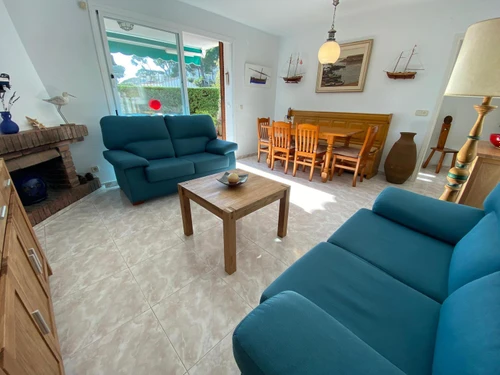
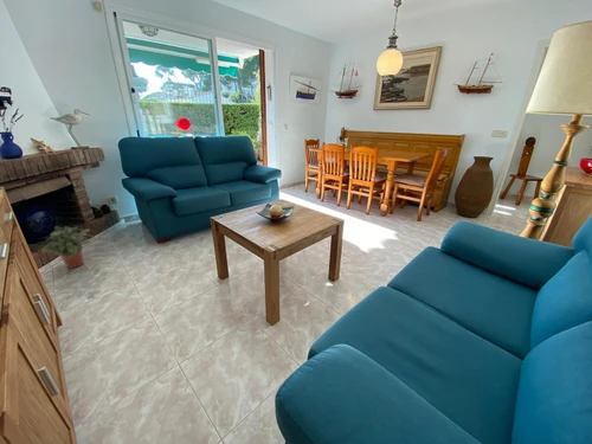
+ potted plant (69, 245)
